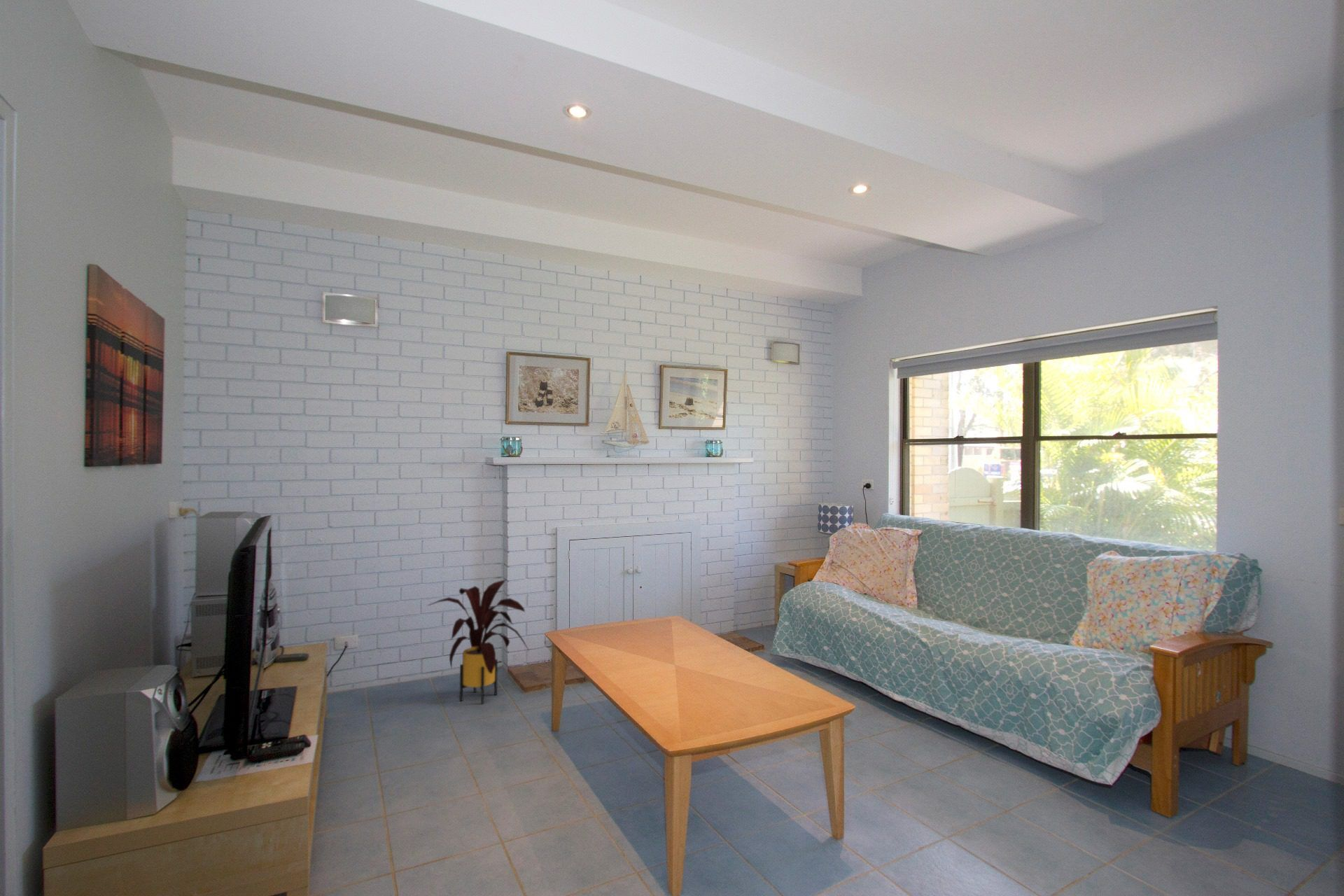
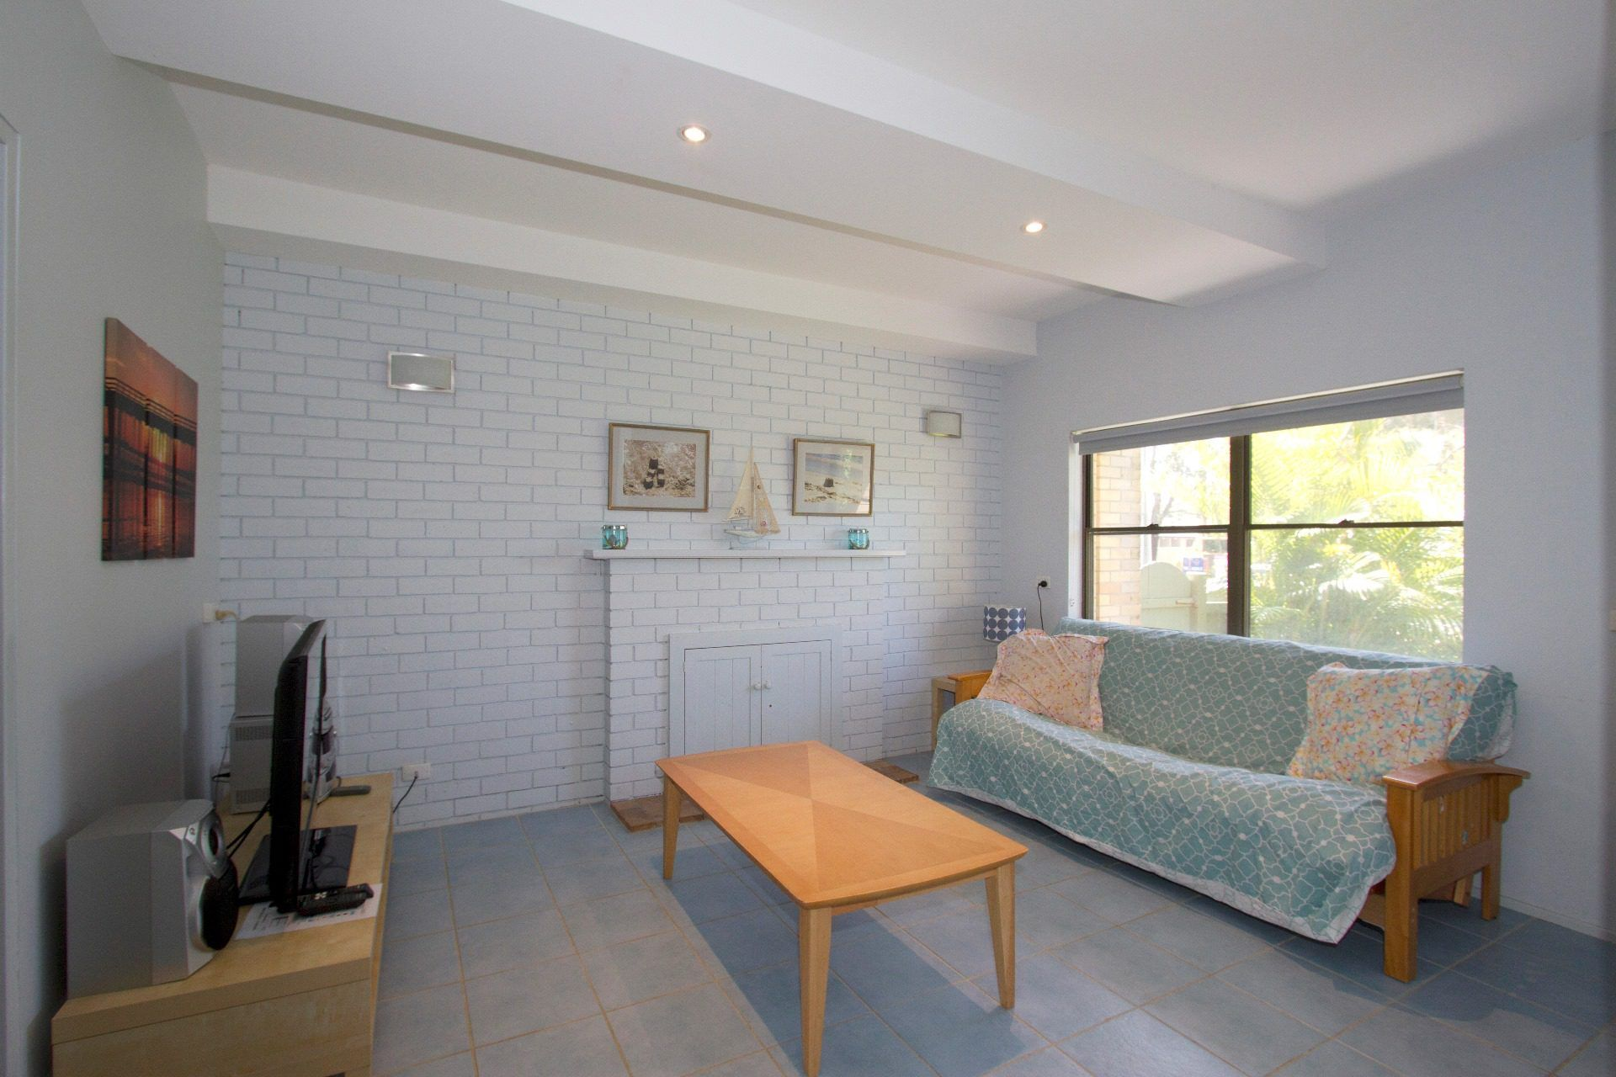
- house plant (476, 640)
